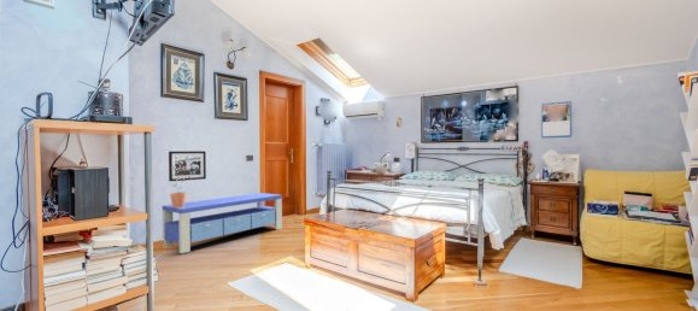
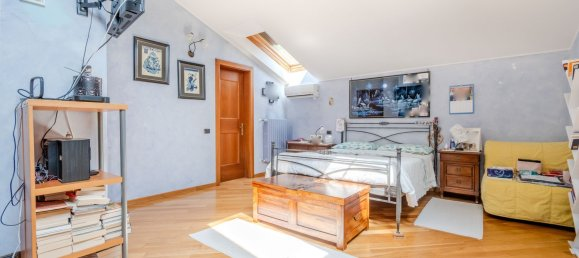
- potted plant (176, 184)
- storage bench (228, 218)
- picture frame (187, 165)
